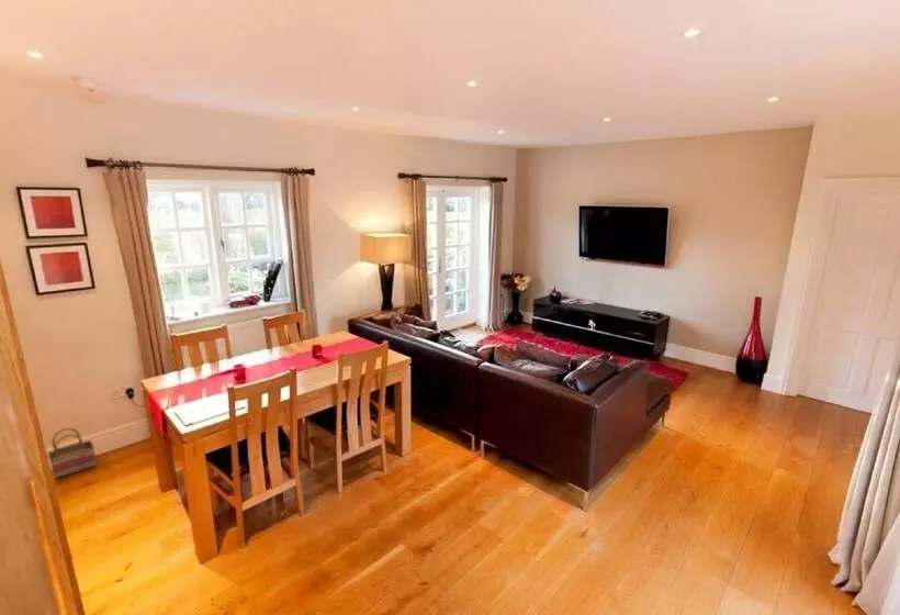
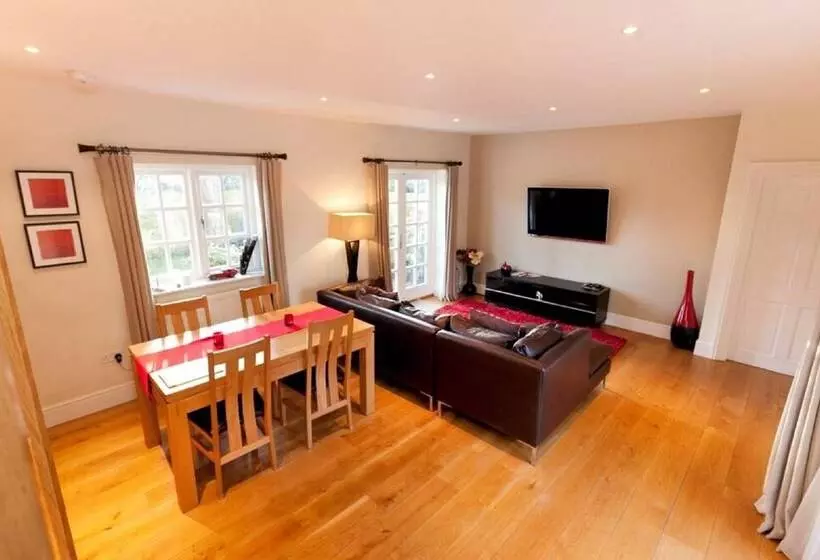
- basket (69, 450)
